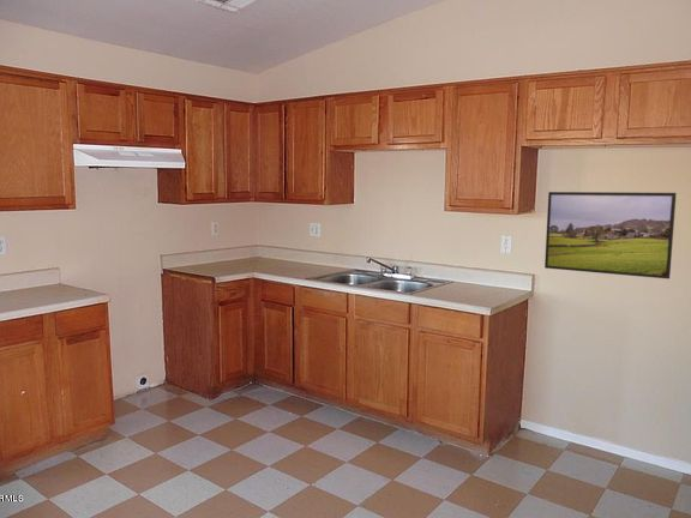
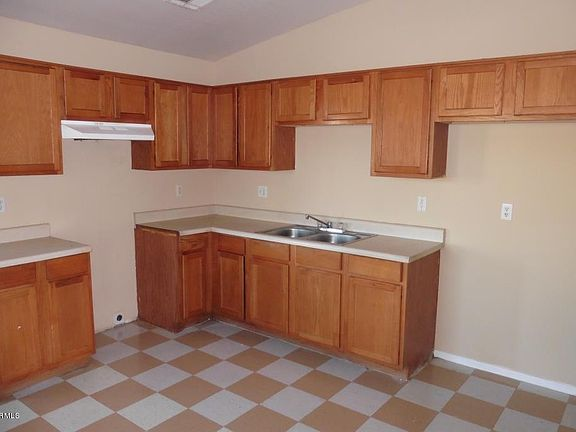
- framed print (606, 233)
